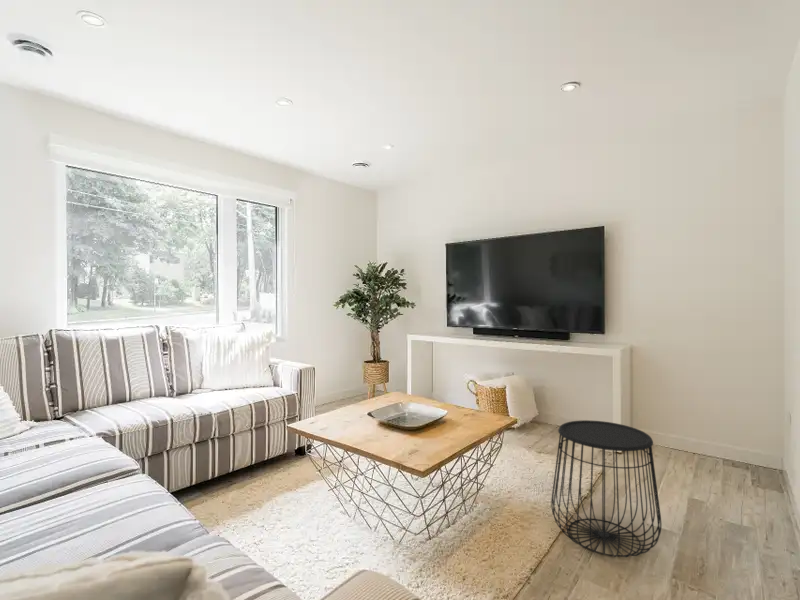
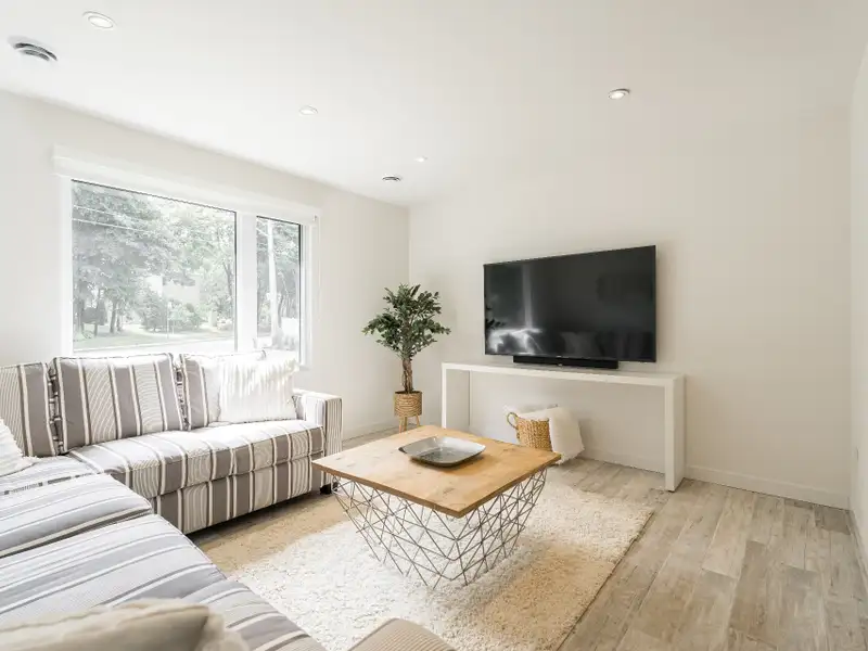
- side table (604, 484)
